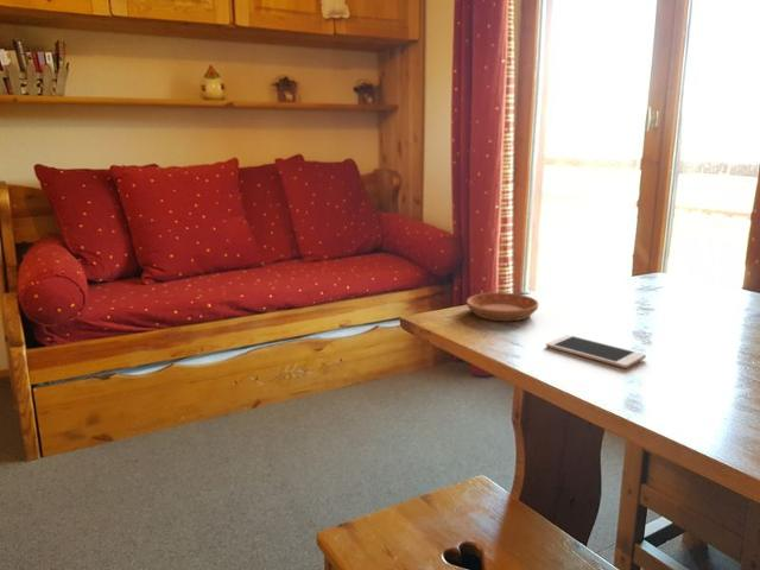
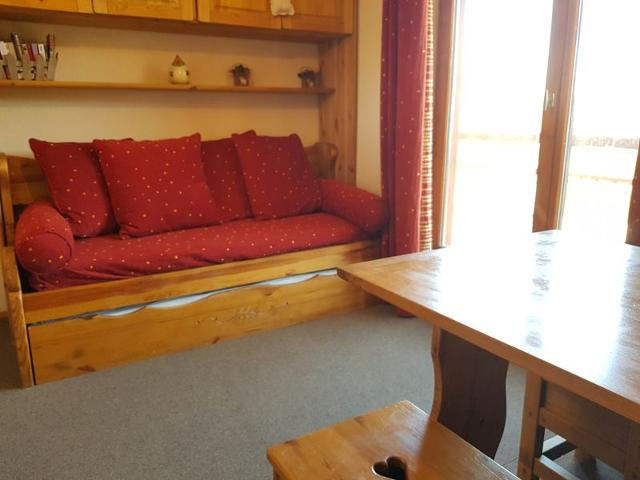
- saucer (501, 306)
- cell phone (594, 350)
